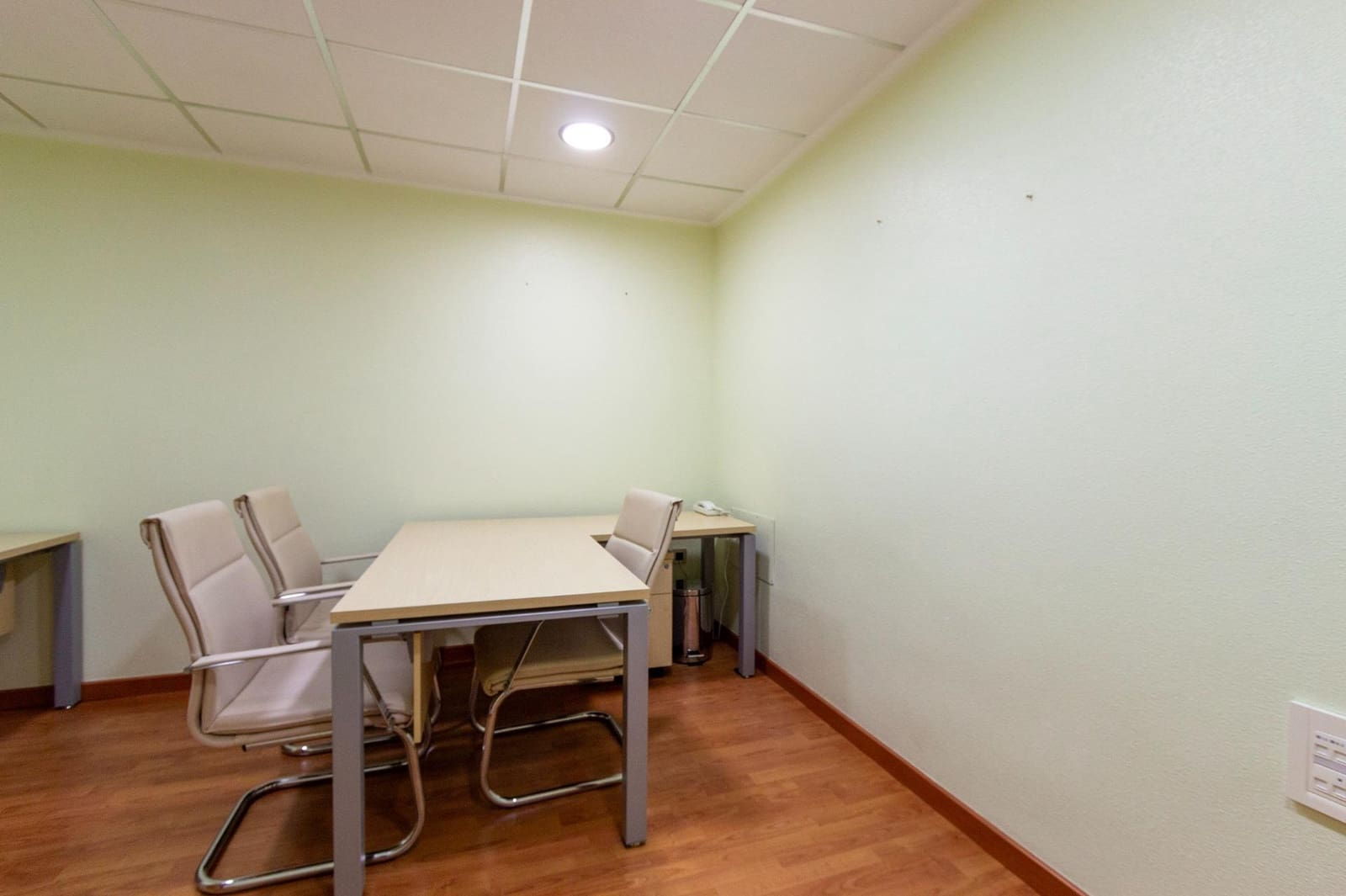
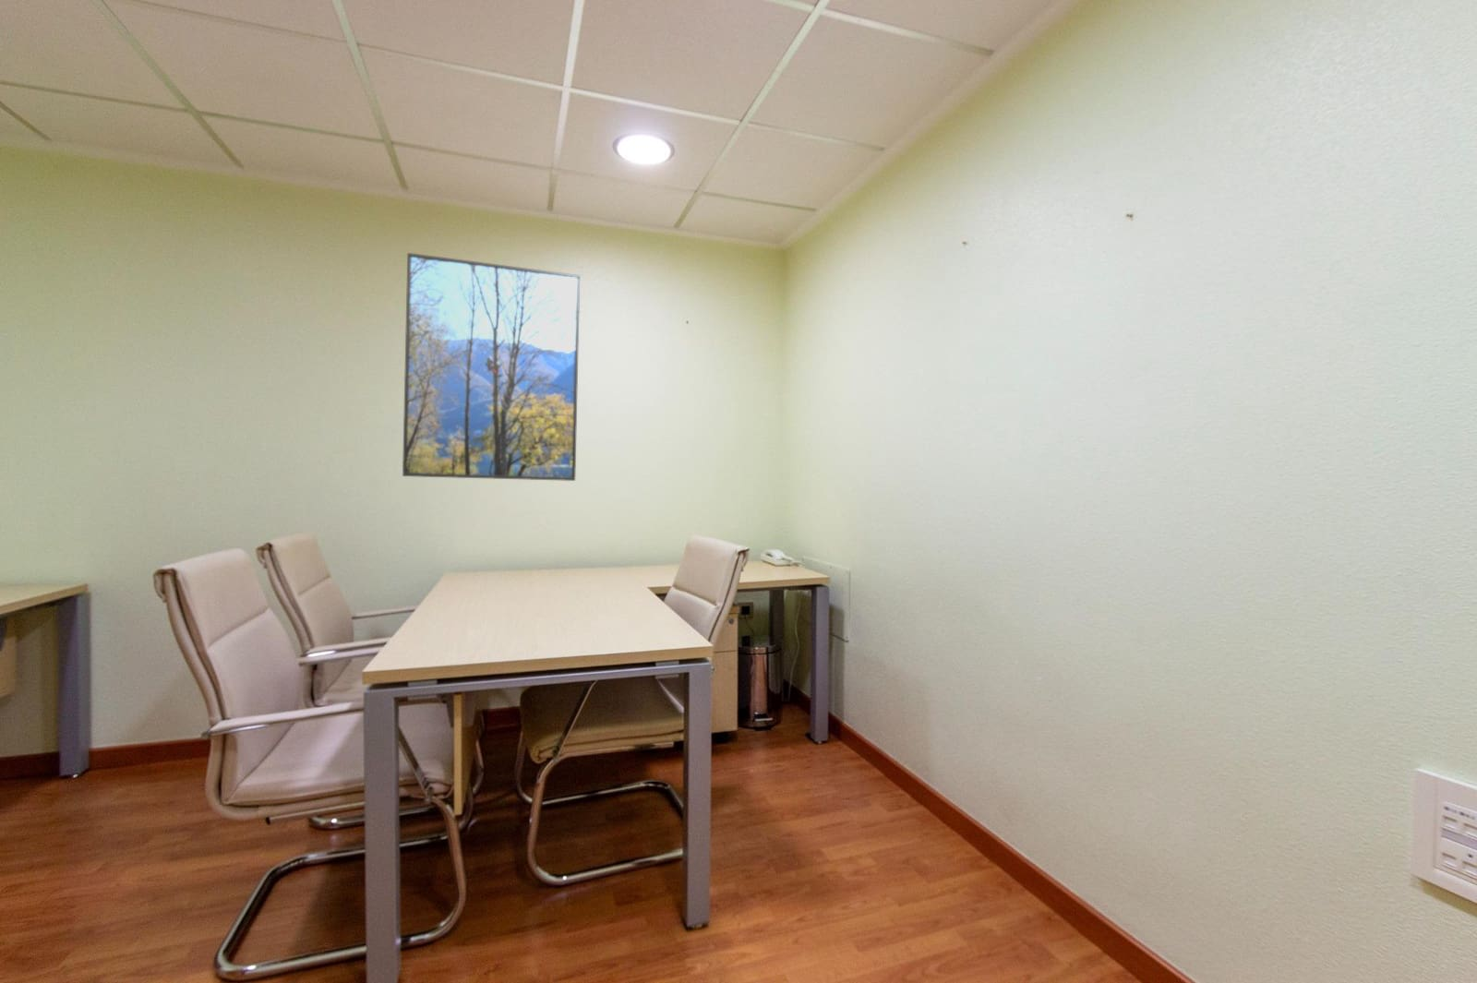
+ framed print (495, 371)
